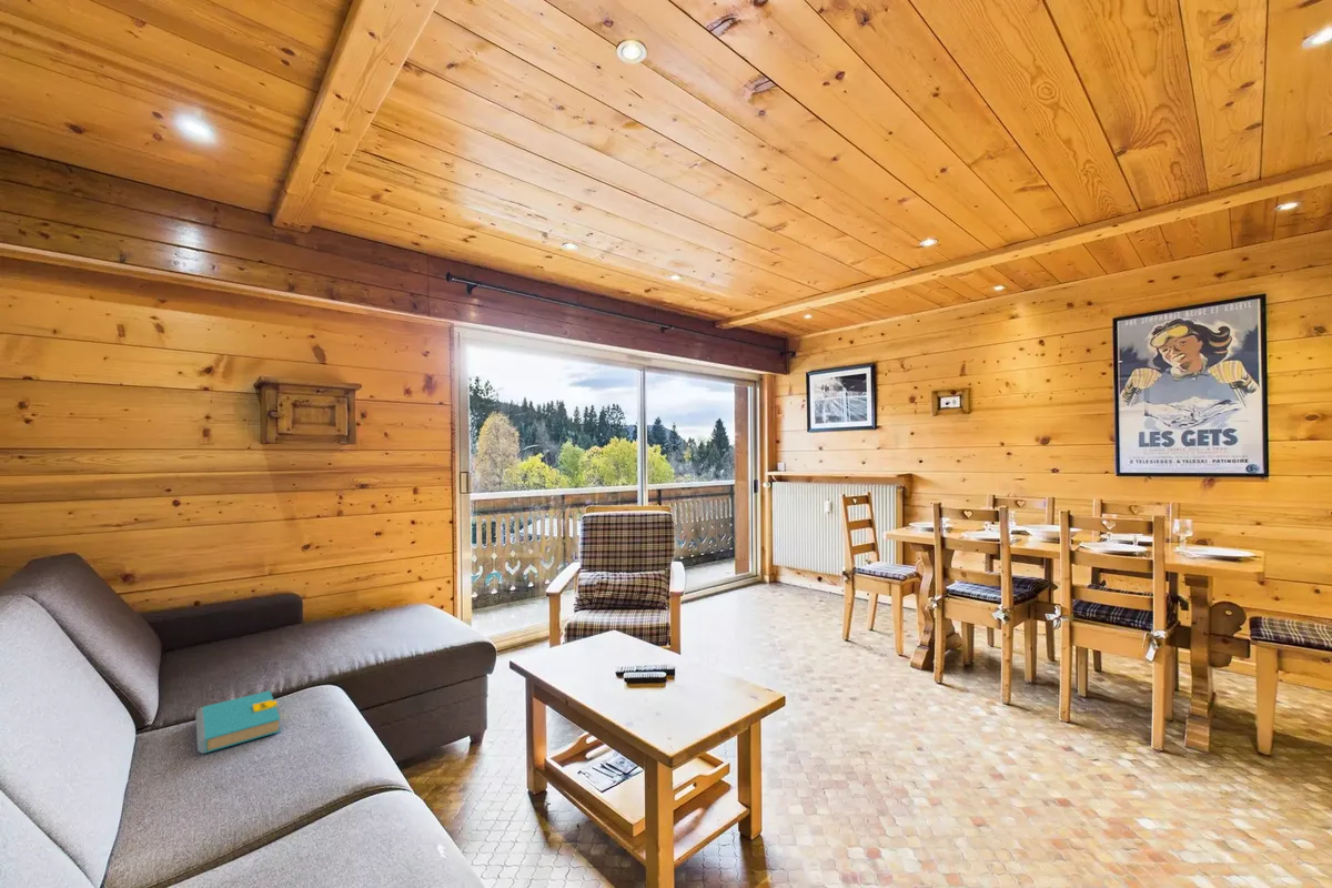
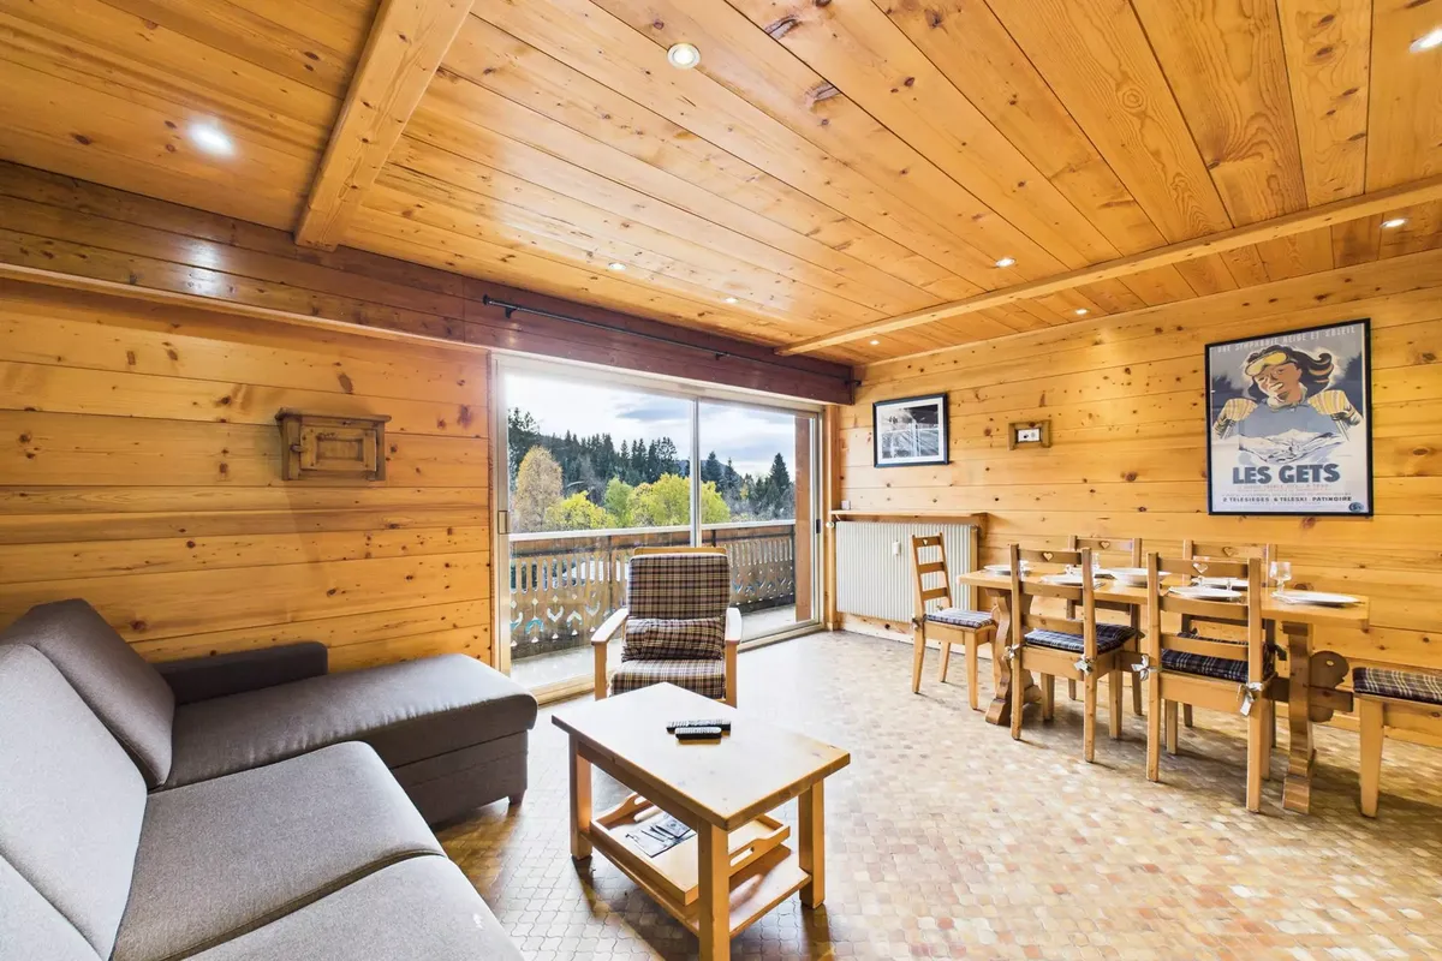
- book (238, 719)
